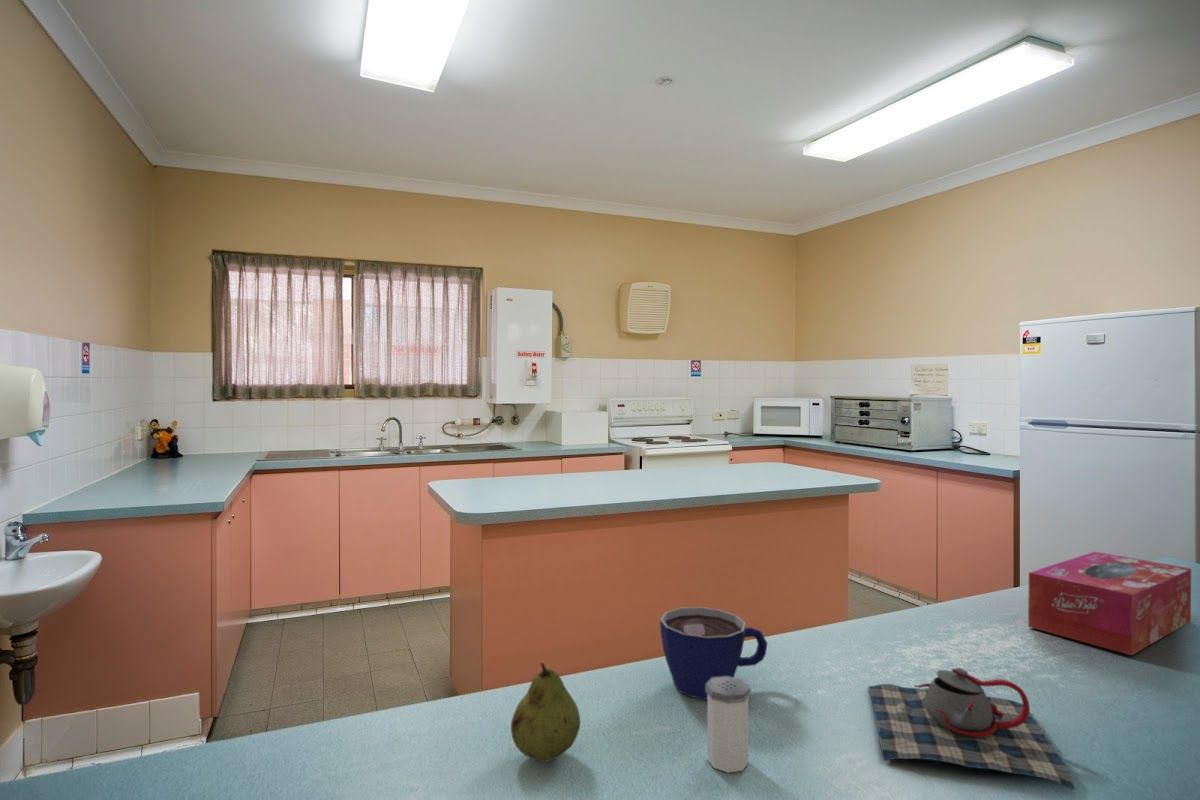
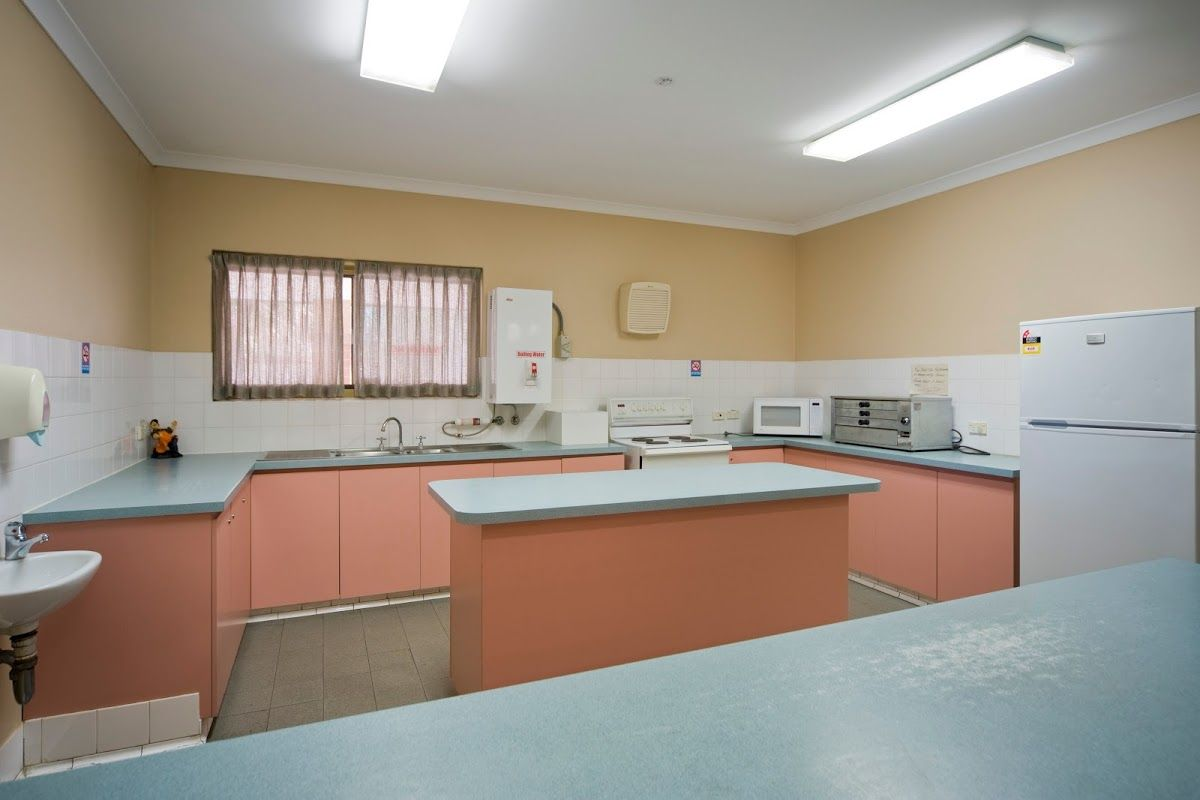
- fruit (545, 706)
- tissue box (1110, 597)
- cup (715, 652)
- salt shaker (727, 723)
- teapot (957, 700)
